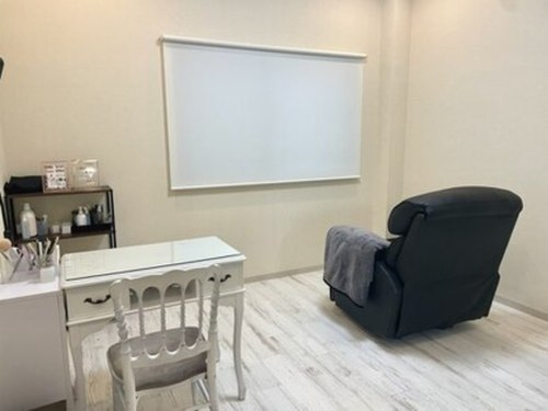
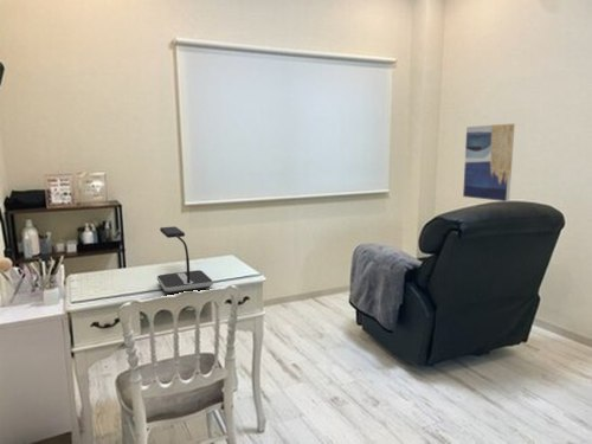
+ desk lamp (186, 258)
+ wall art (487, 162)
